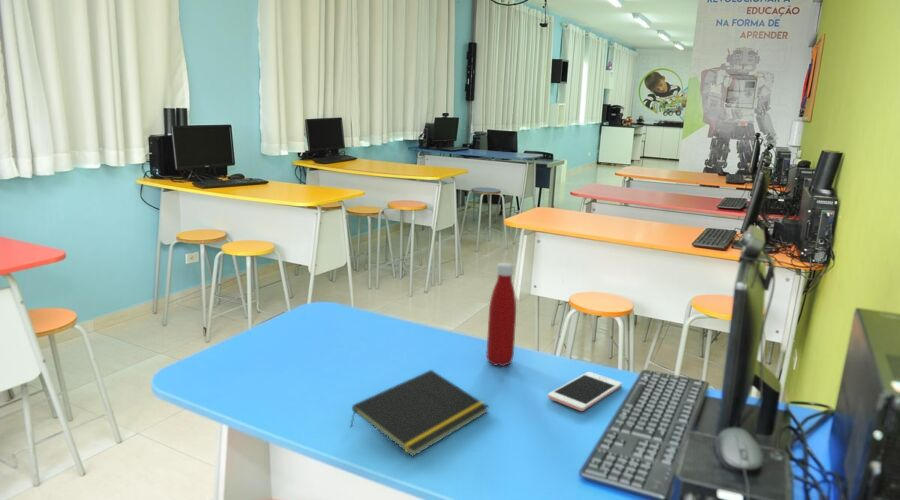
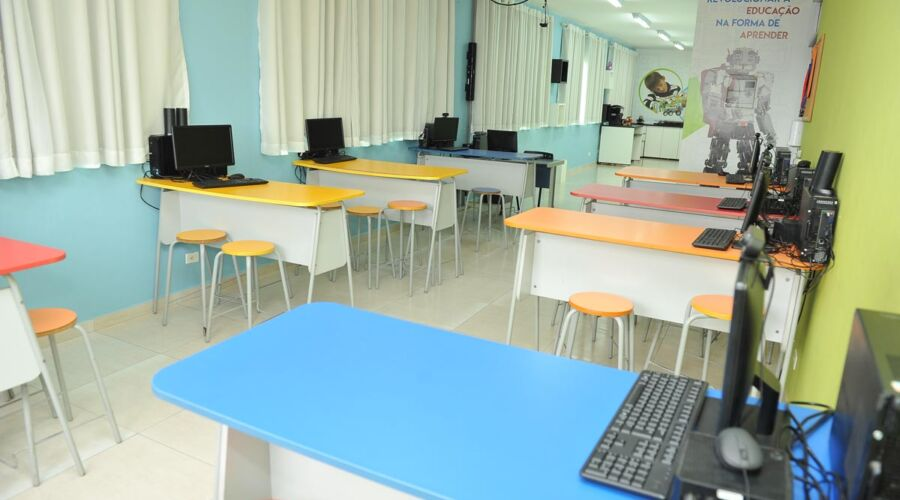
- cell phone (585, 390)
- notepad (422, 408)
- bottle (502, 313)
